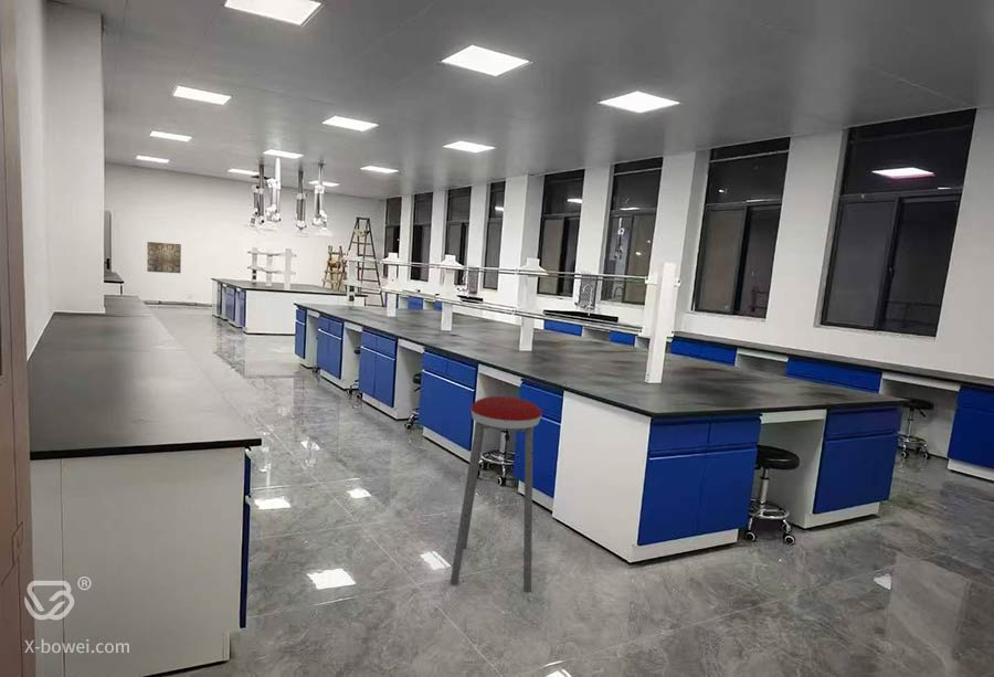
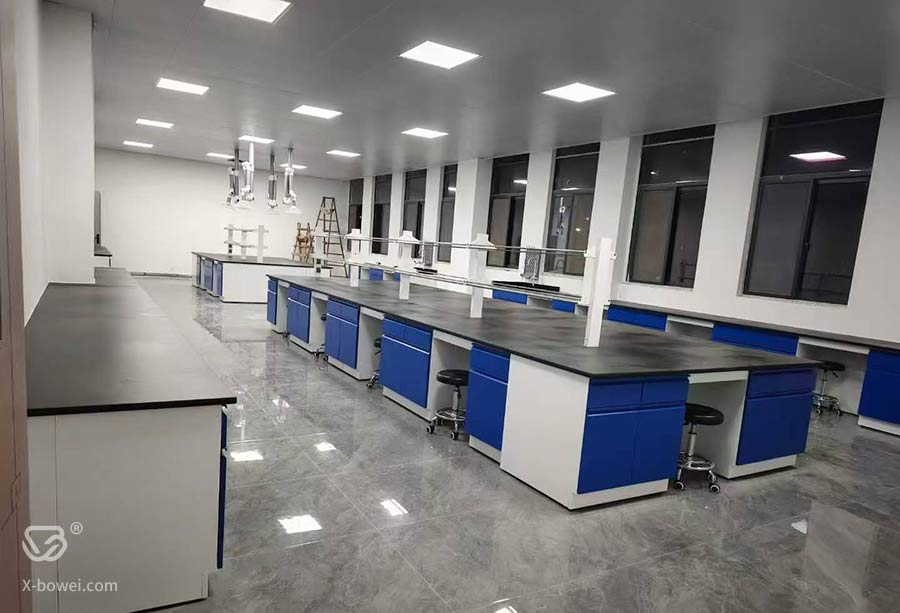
- music stool (476, 480)
- wall art (163, 257)
